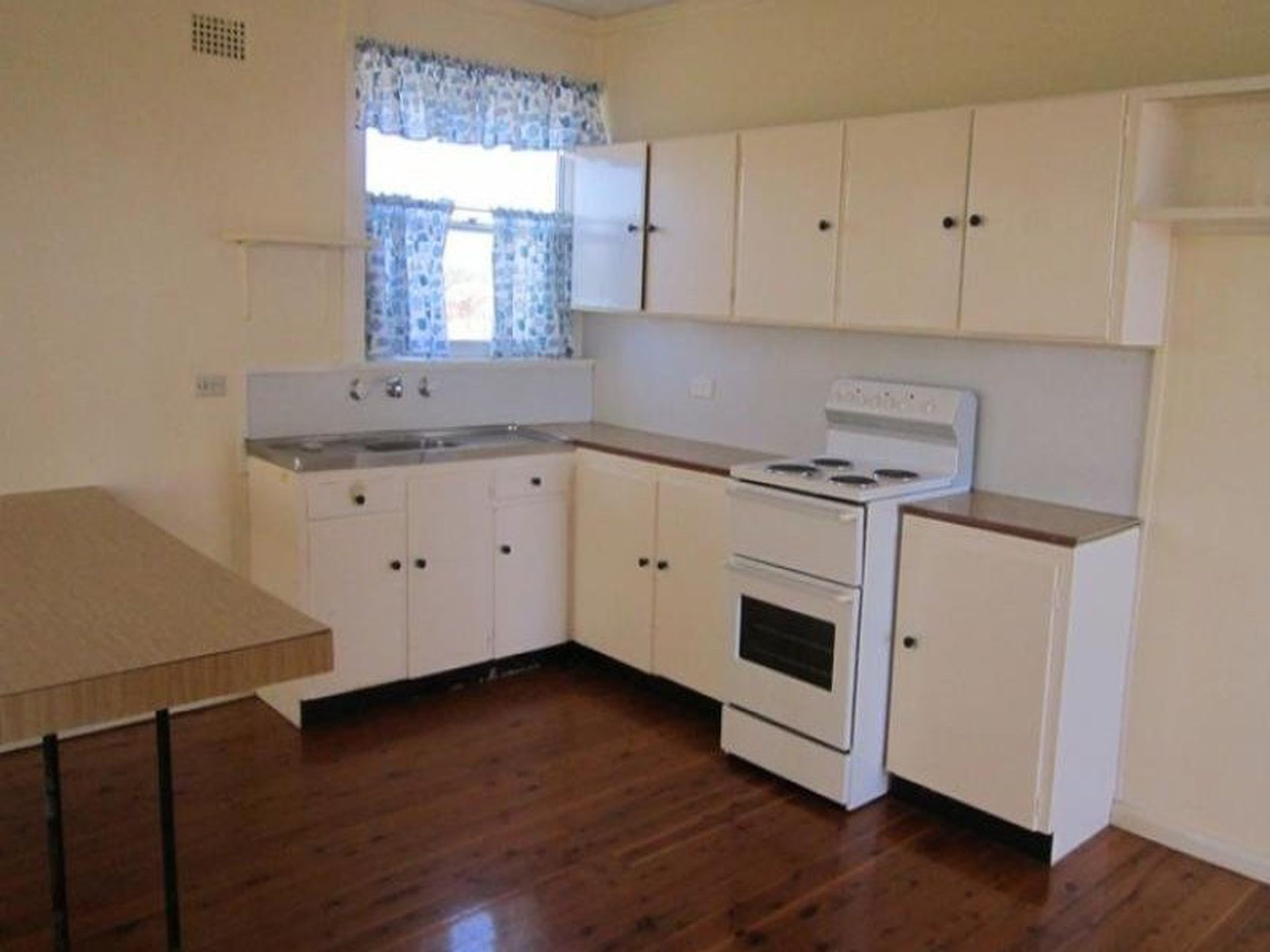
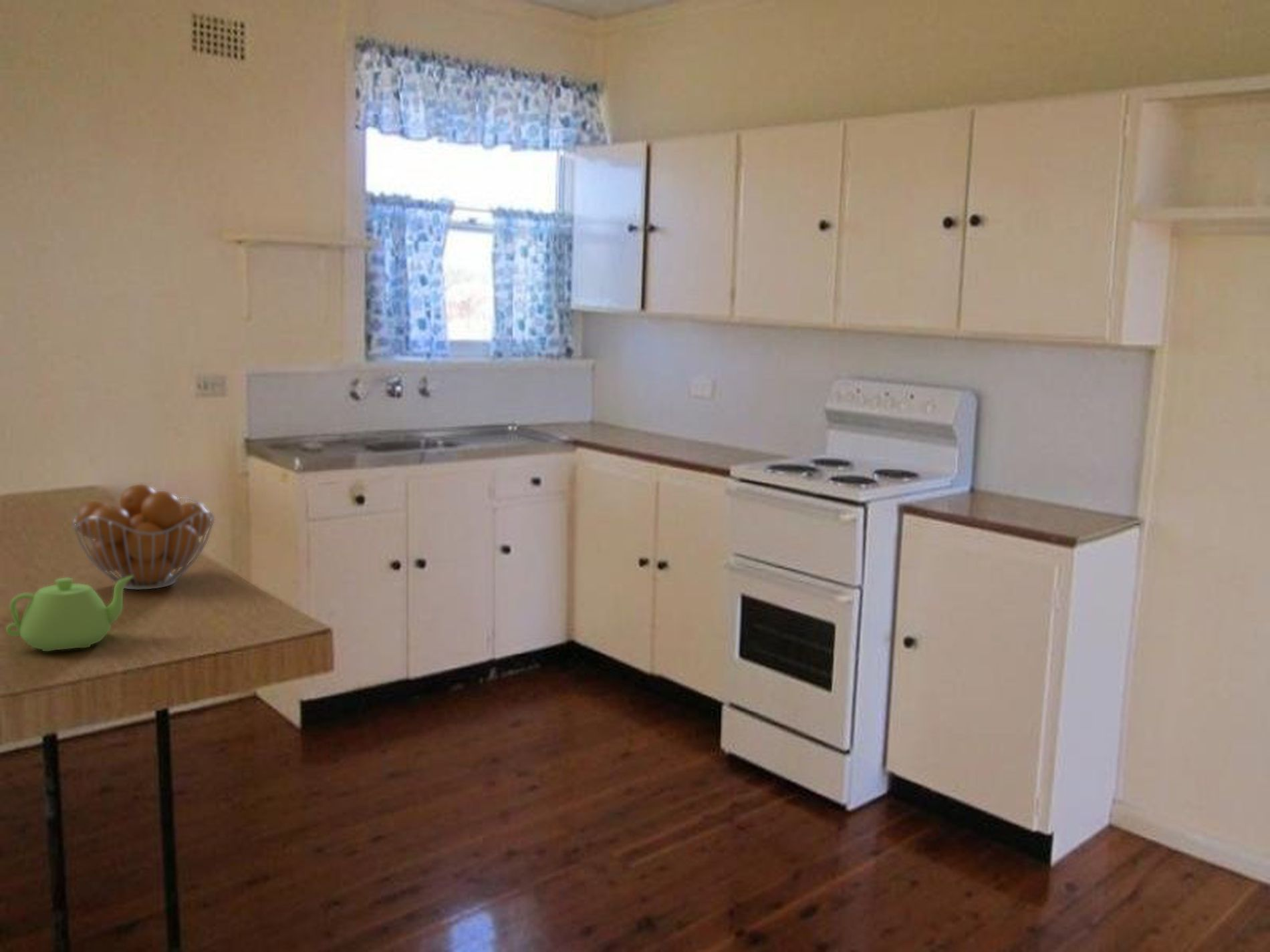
+ fruit basket (145, 535)
+ teapot (71, 611)
